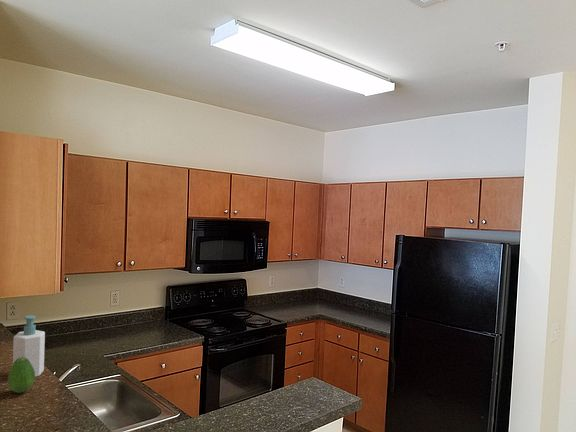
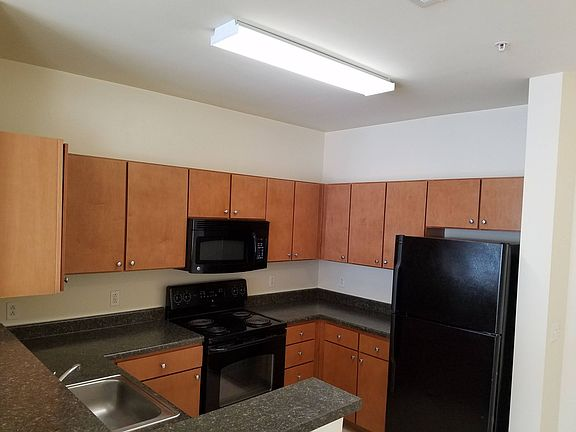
- soap bottle (29, 345)
- fruit (21, 374)
